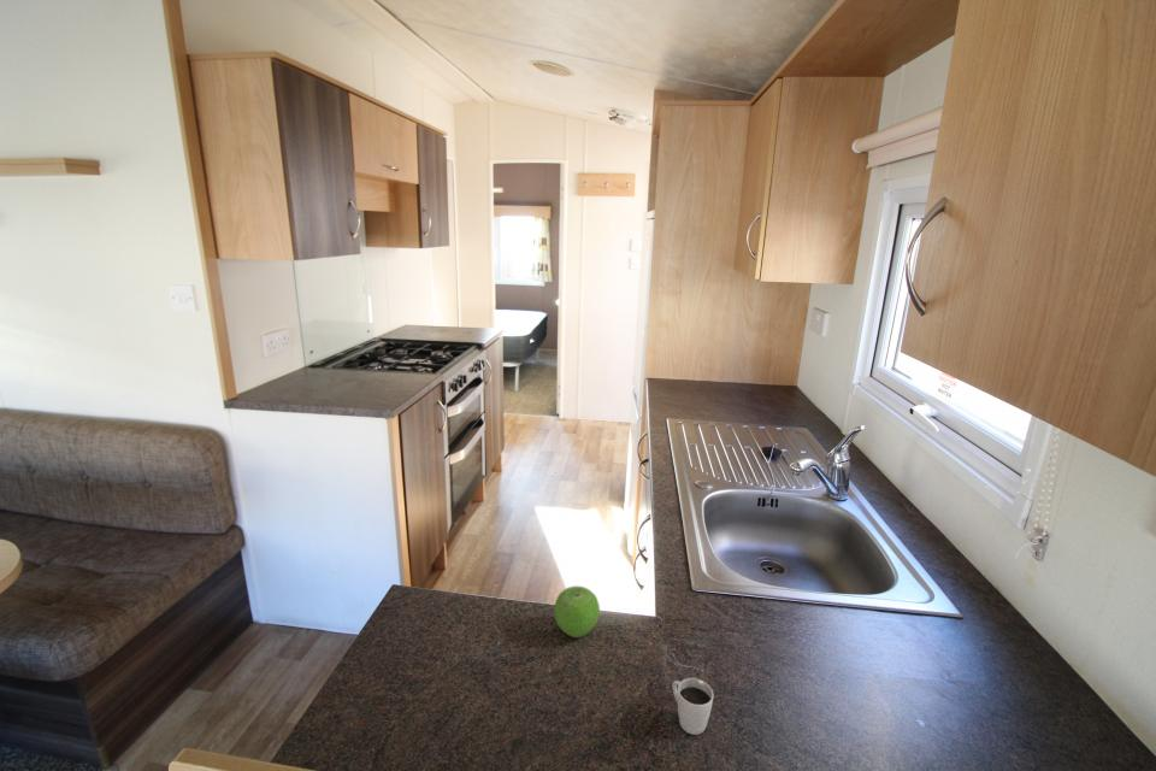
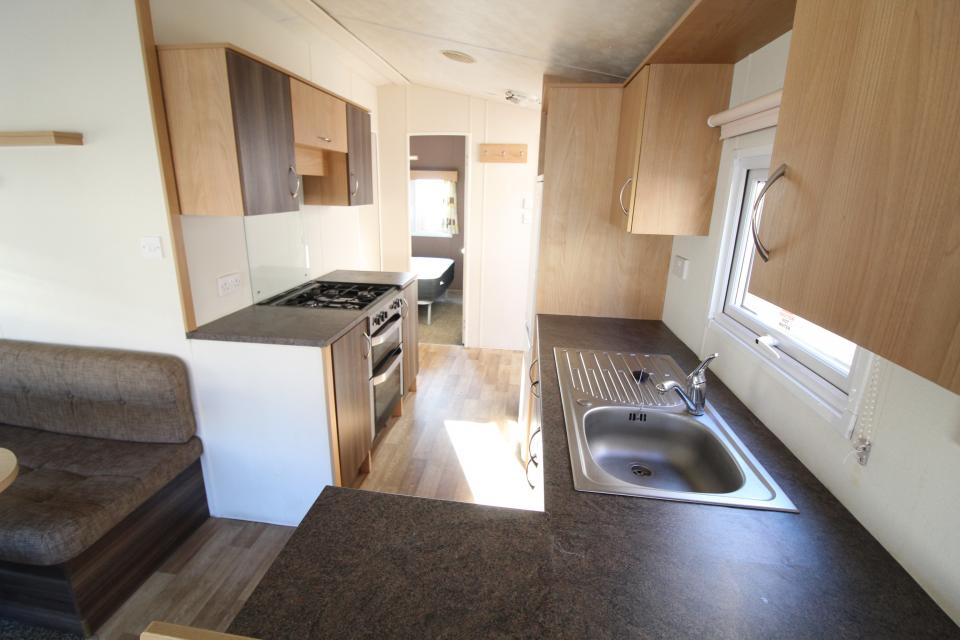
- fruit (576, 612)
- cup (690, 691)
